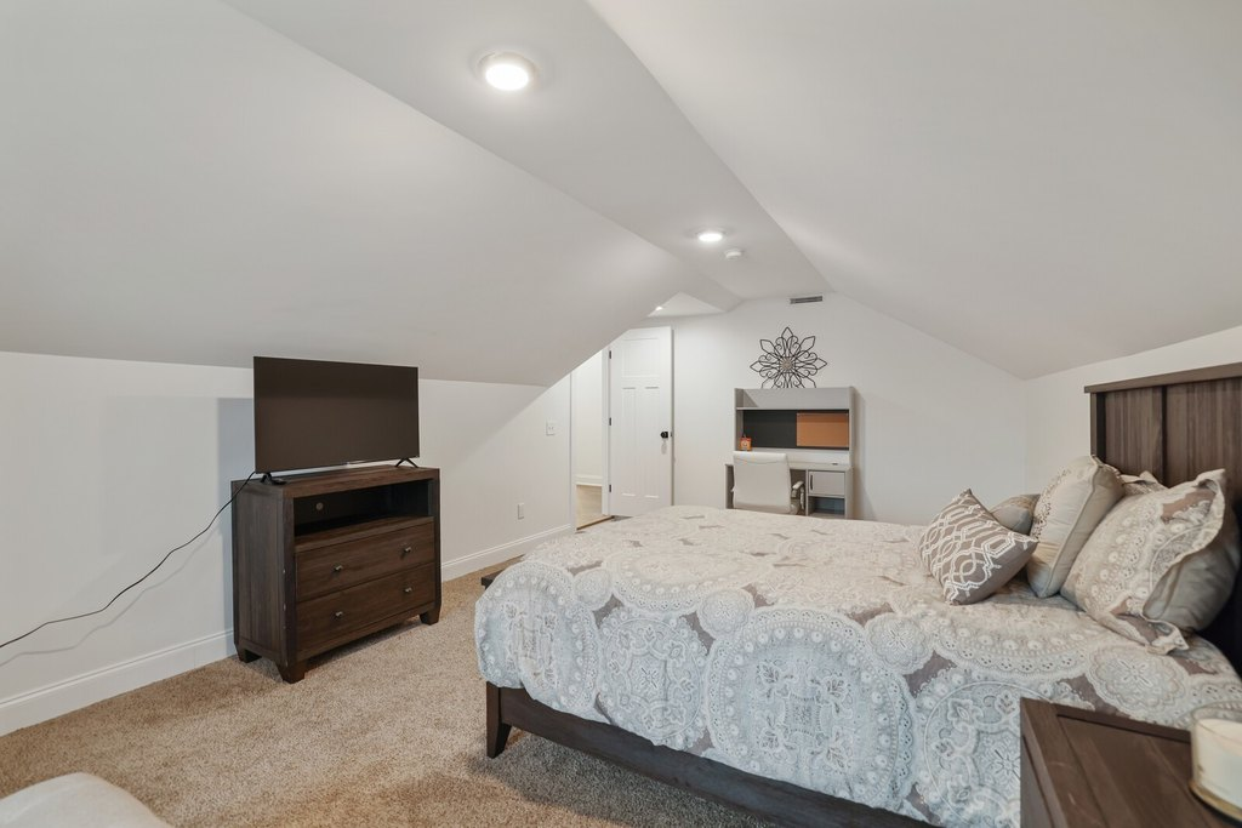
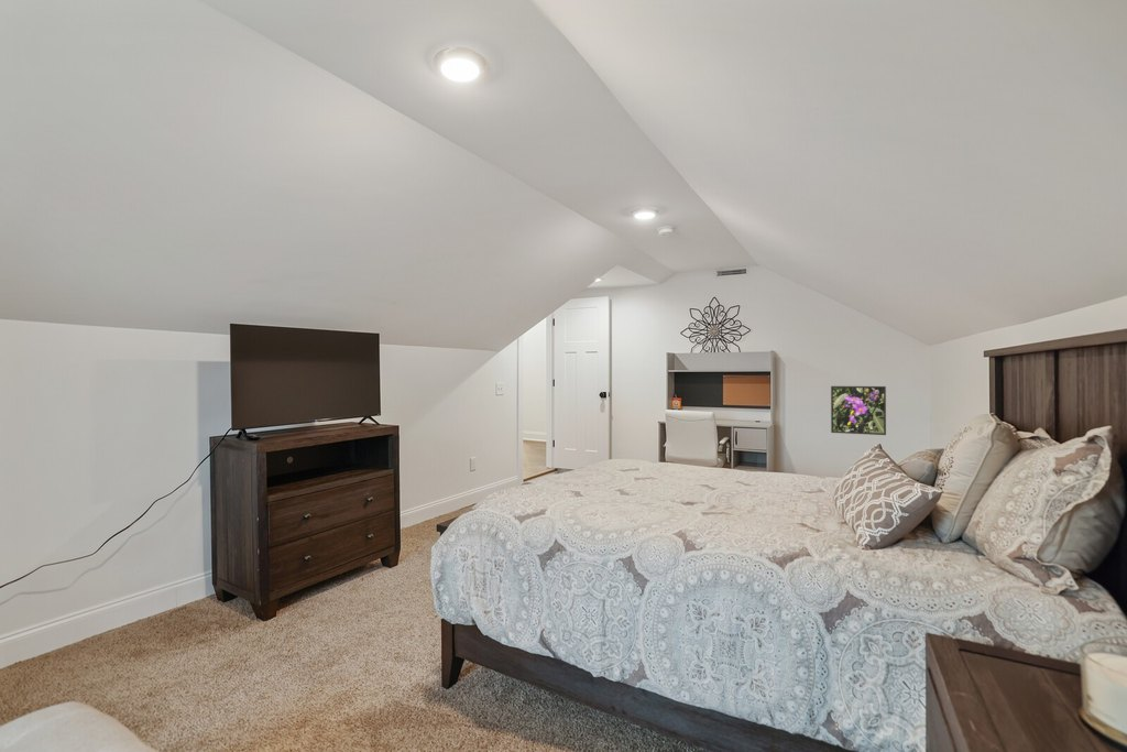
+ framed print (857, 410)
